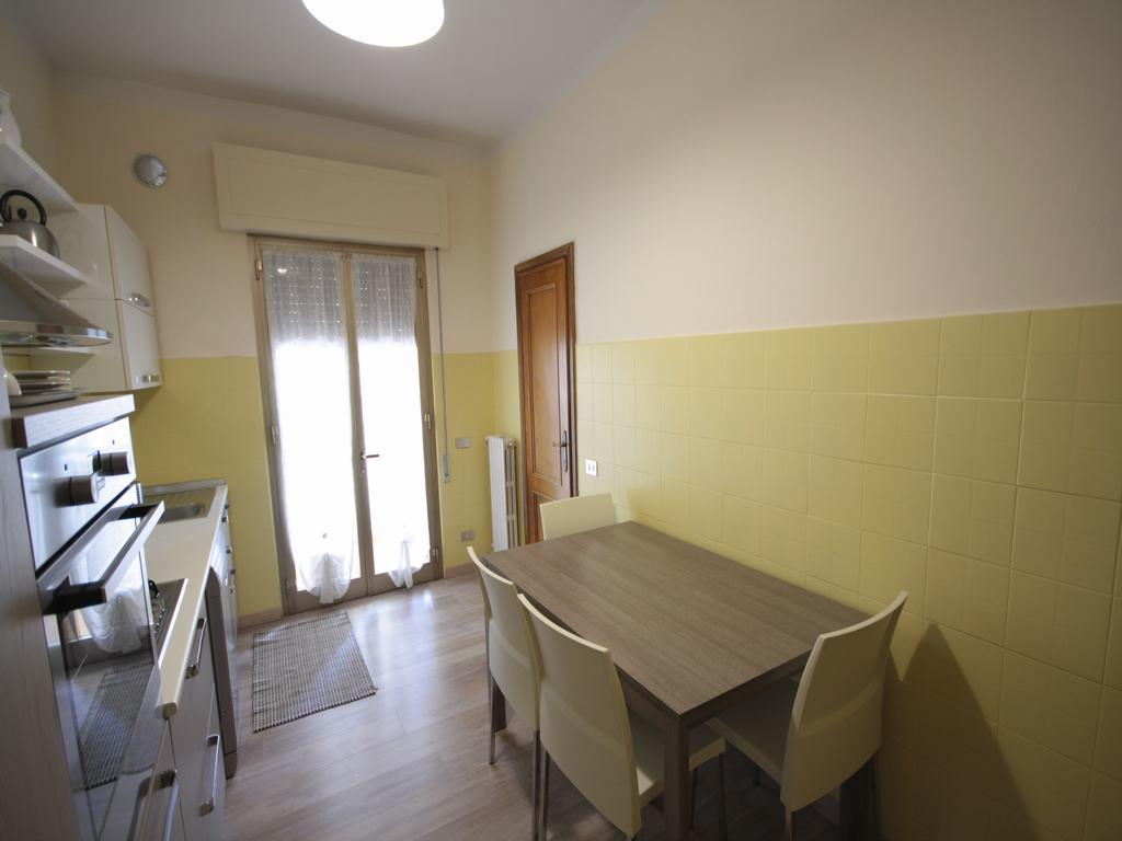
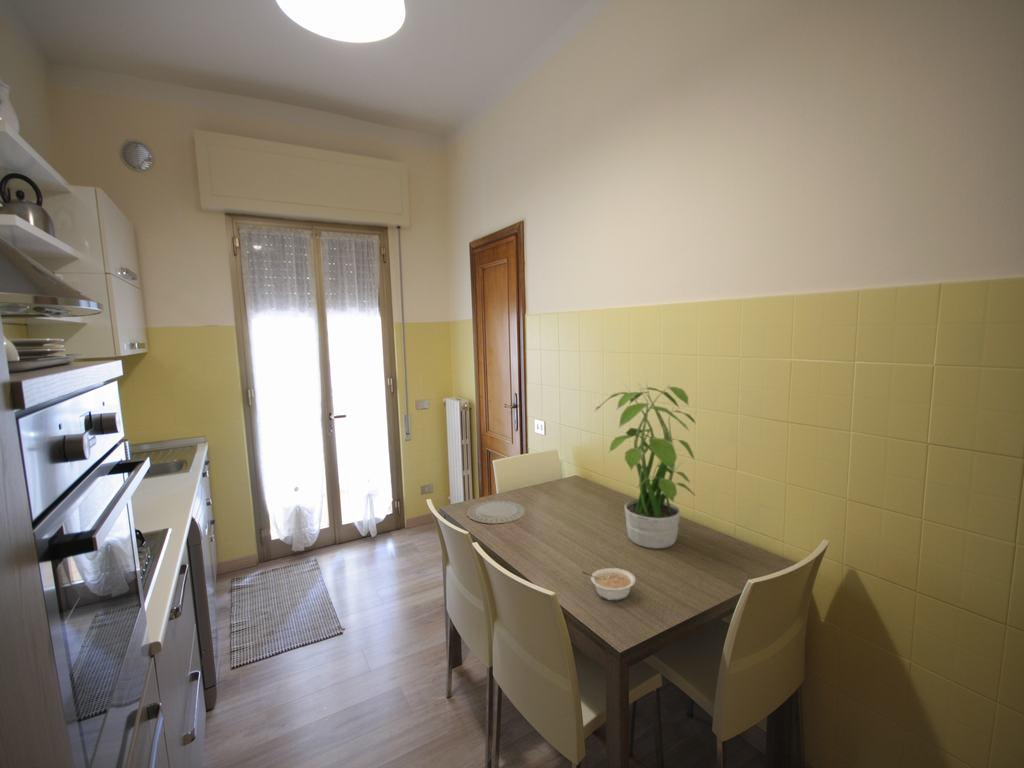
+ chinaware (496, 510)
+ potted plant (642, 463)
+ legume (611, 584)
